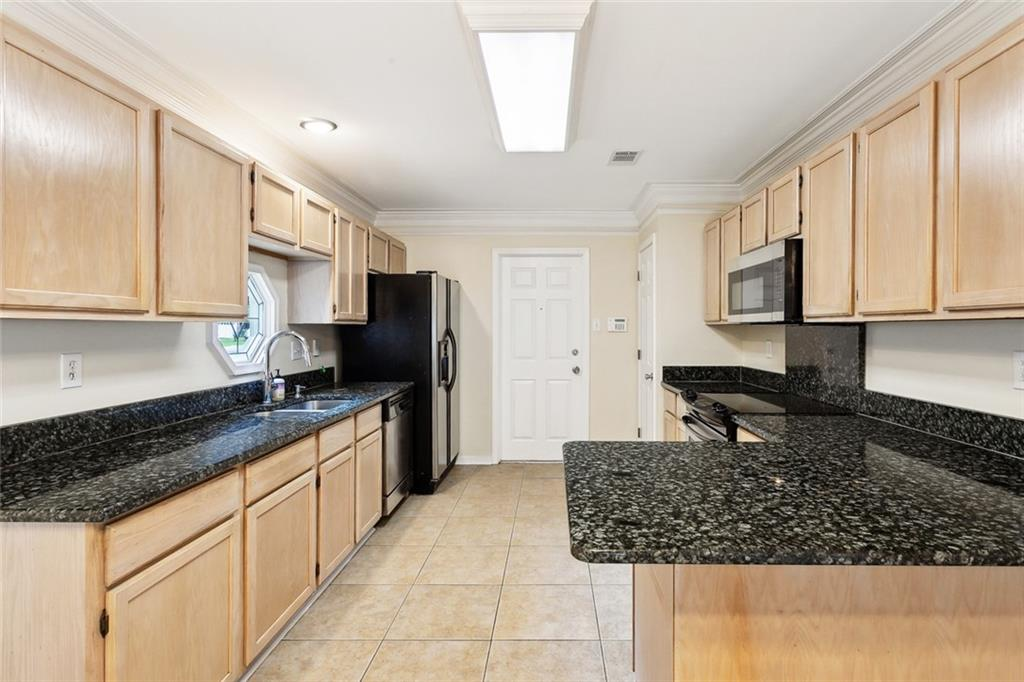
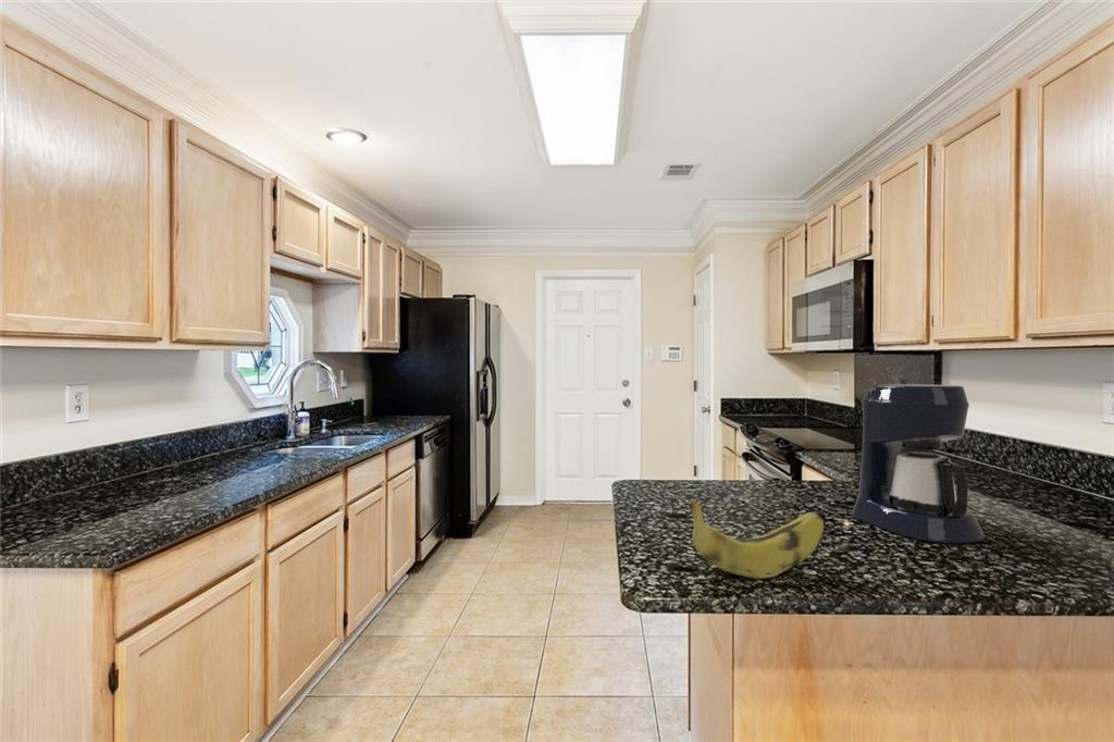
+ coffee maker (917, 455)
+ banana (756, 536)
